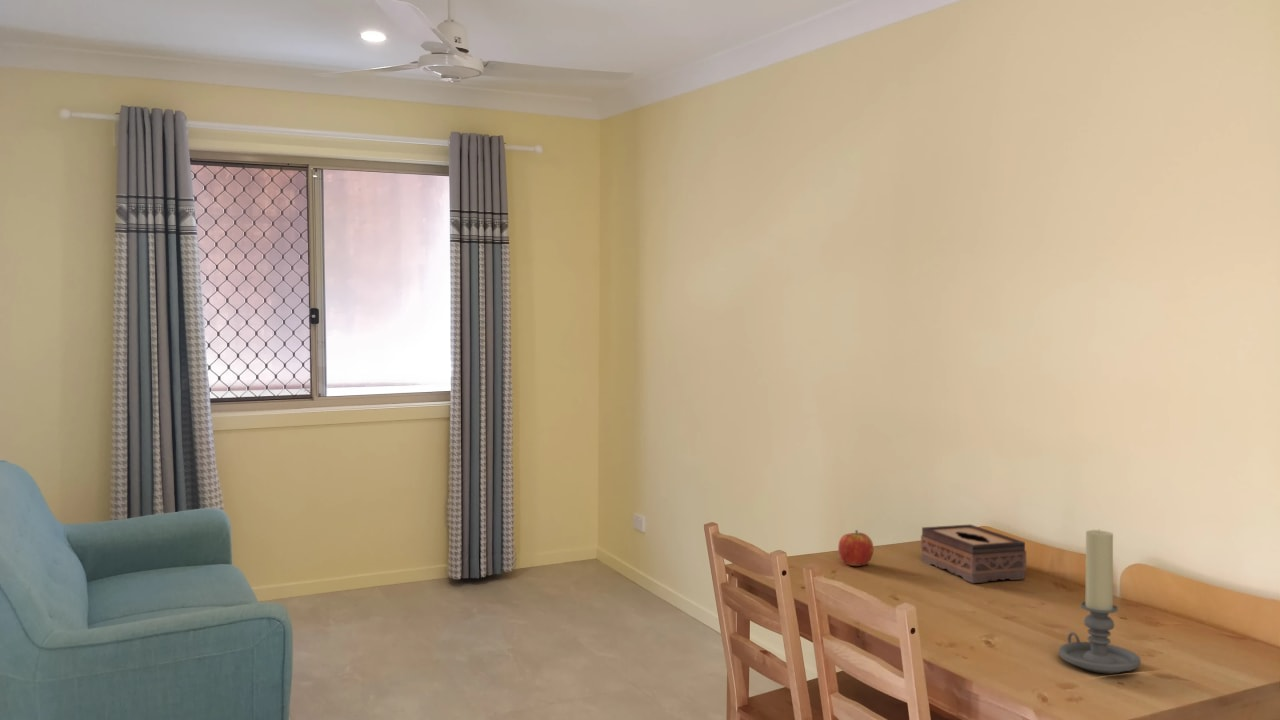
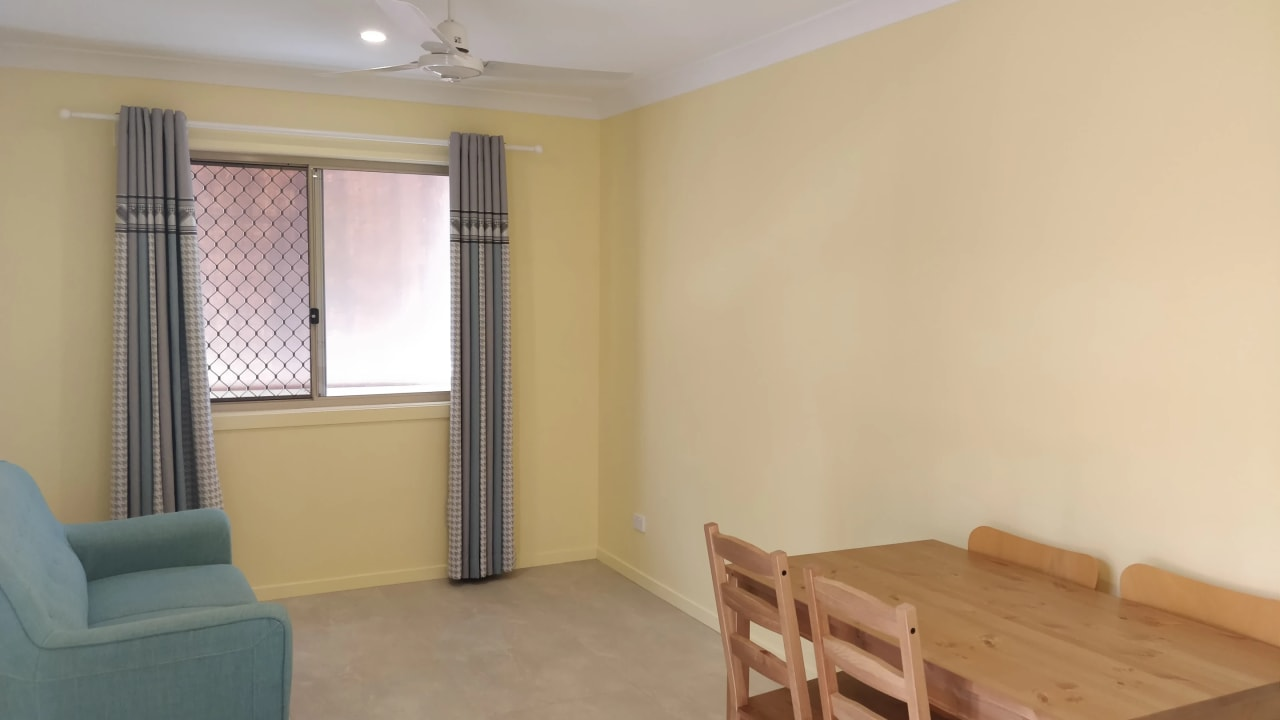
- apple (855, 546)
- tissue box (971, 552)
- candle holder (1094, 595)
